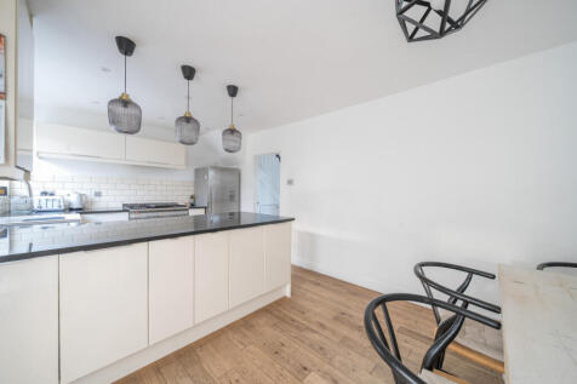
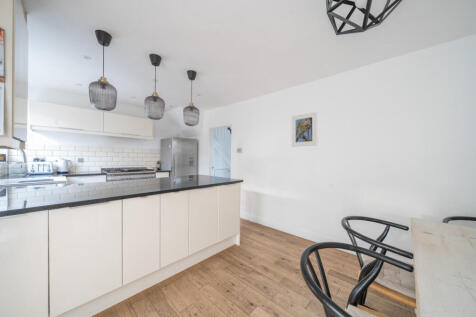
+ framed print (303, 130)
